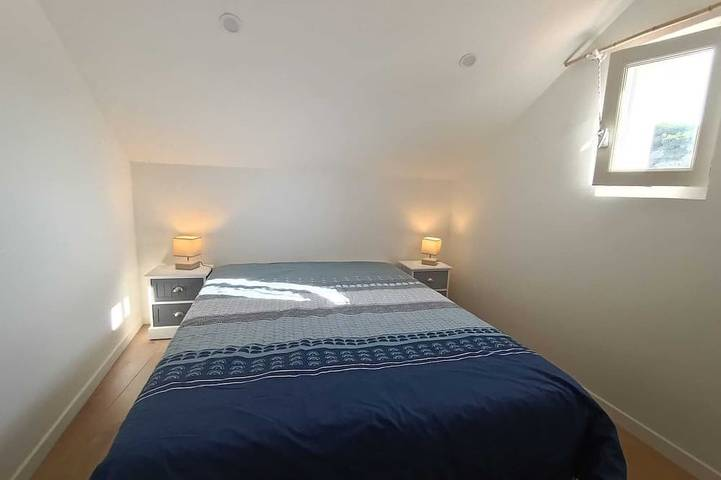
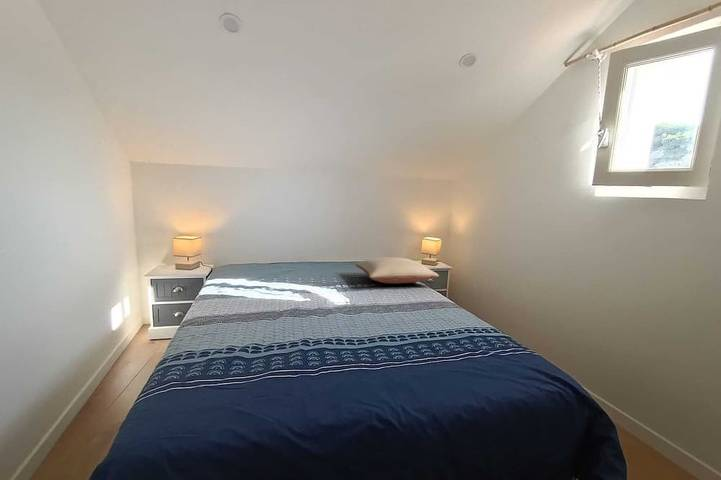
+ pillow (393, 269)
